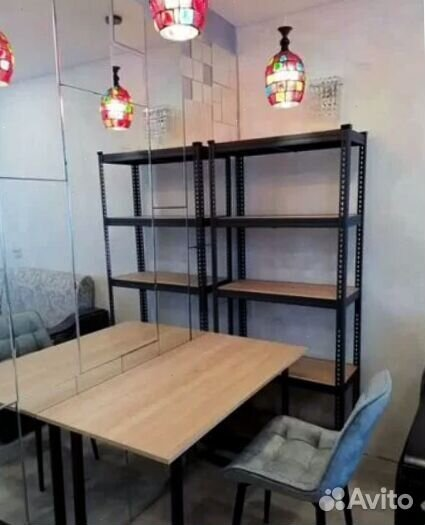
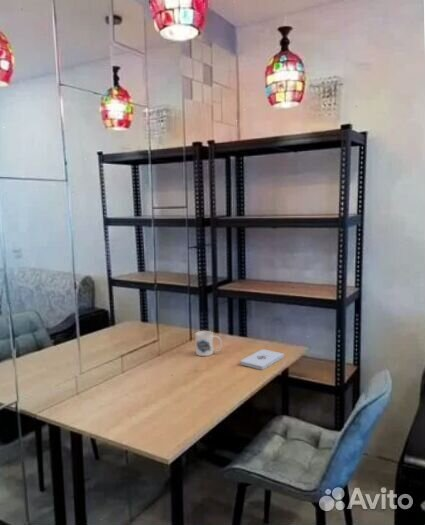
+ notepad (262, 358)
+ mug (207, 343)
